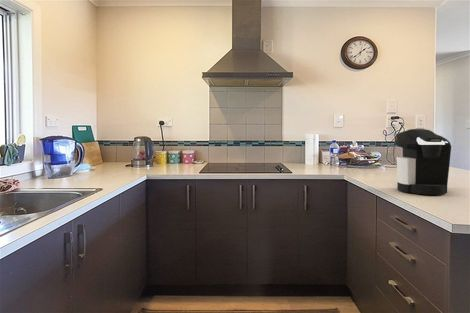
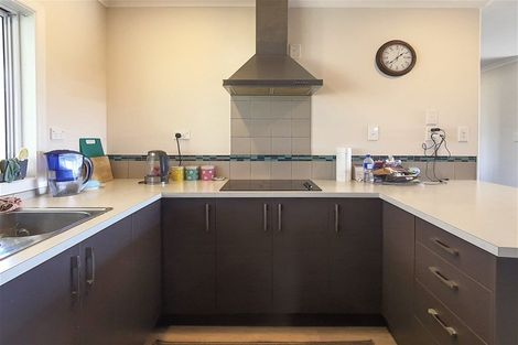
- coffee maker (423, 159)
